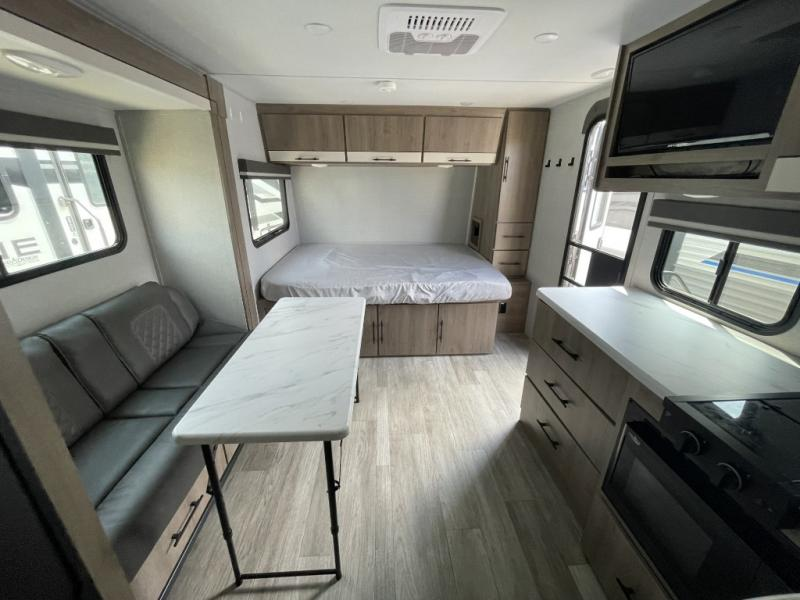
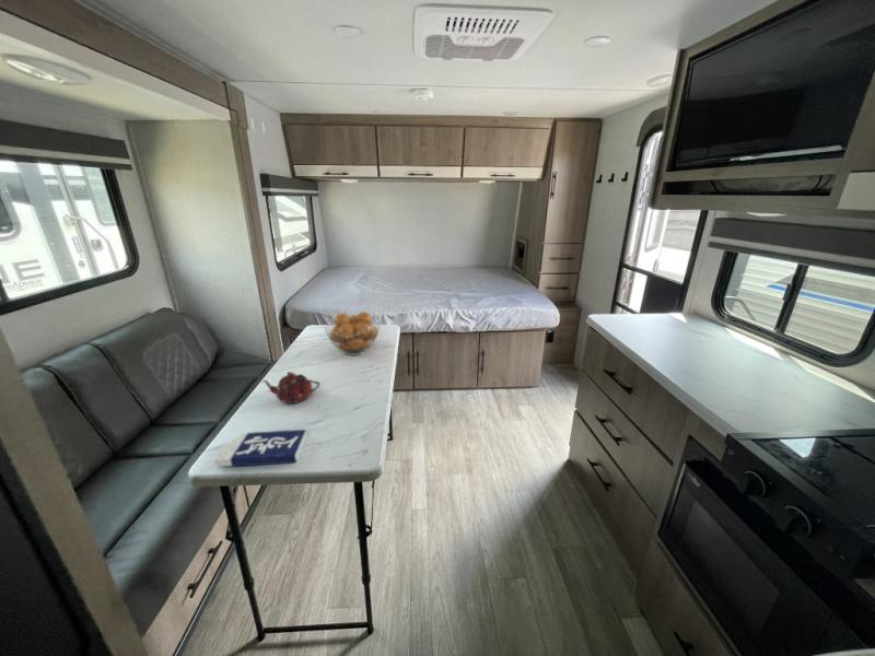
+ fruit basket (353, 332)
+ book (264, 447)
+ teapot (291, 385)
